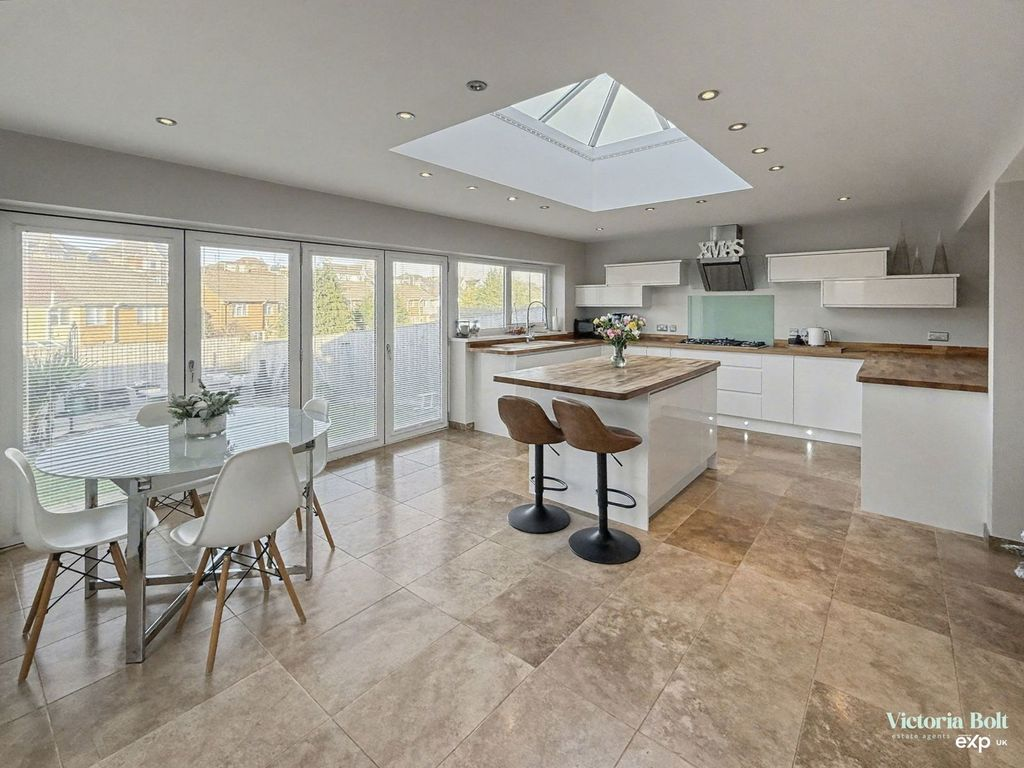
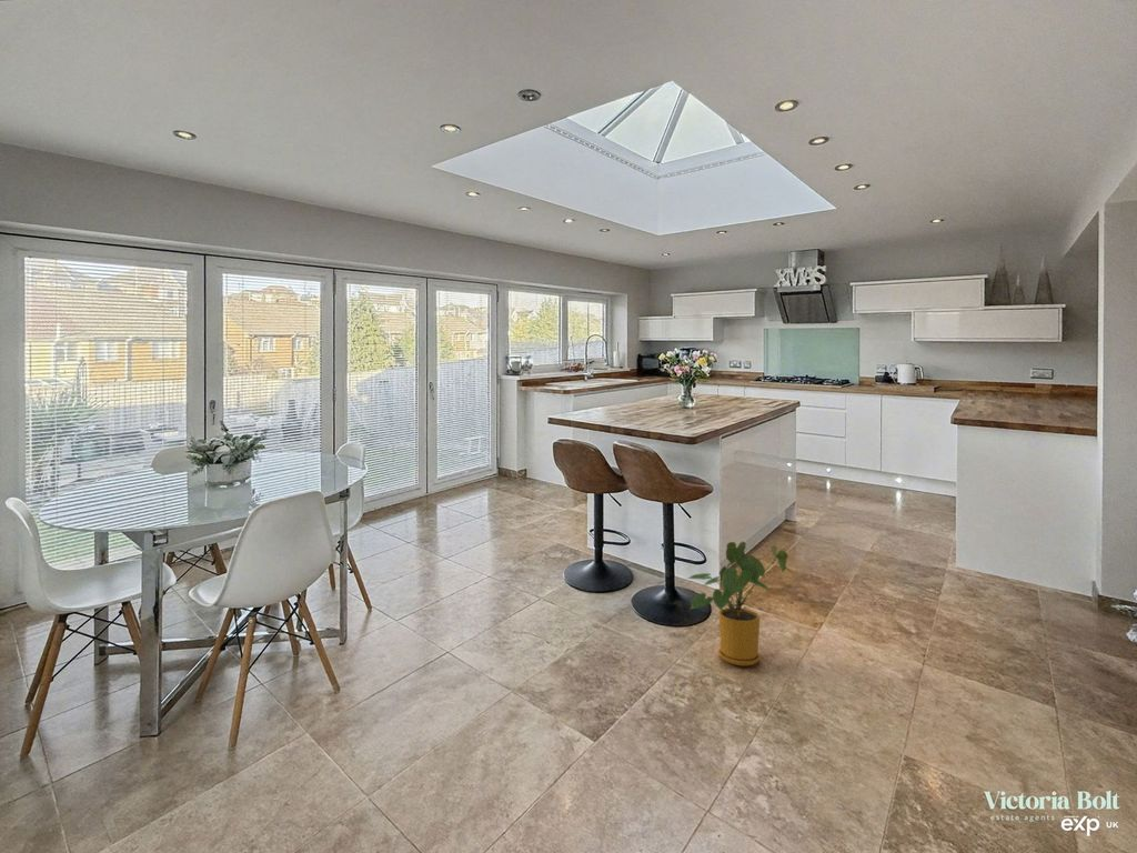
+ house plant (736, 601)
